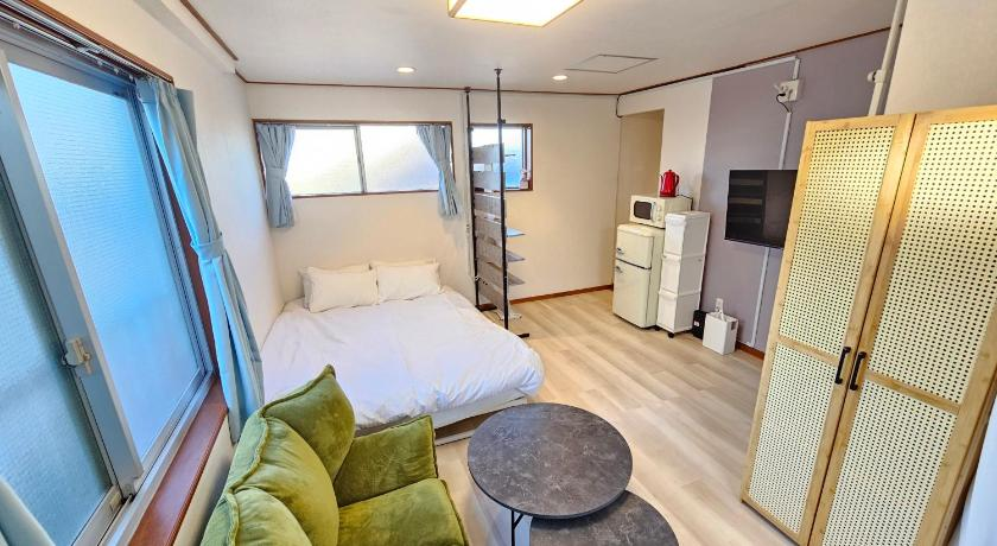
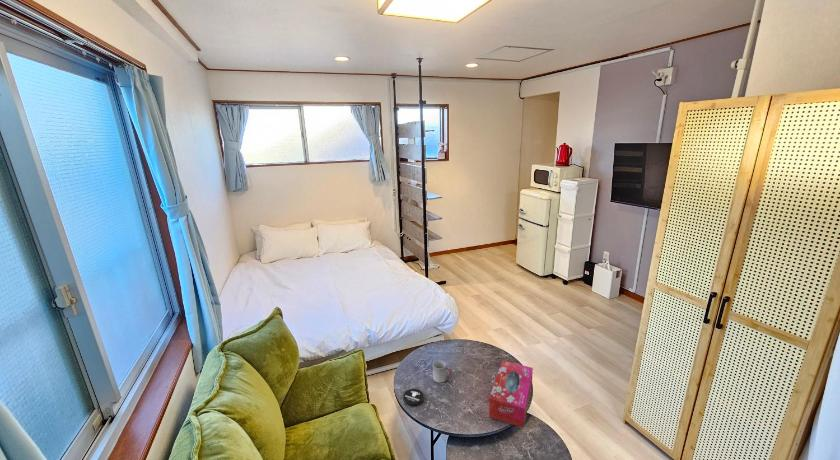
+ tissue box (512, 390)
+ coaster (413, 396)
+ cup (442, 371)
